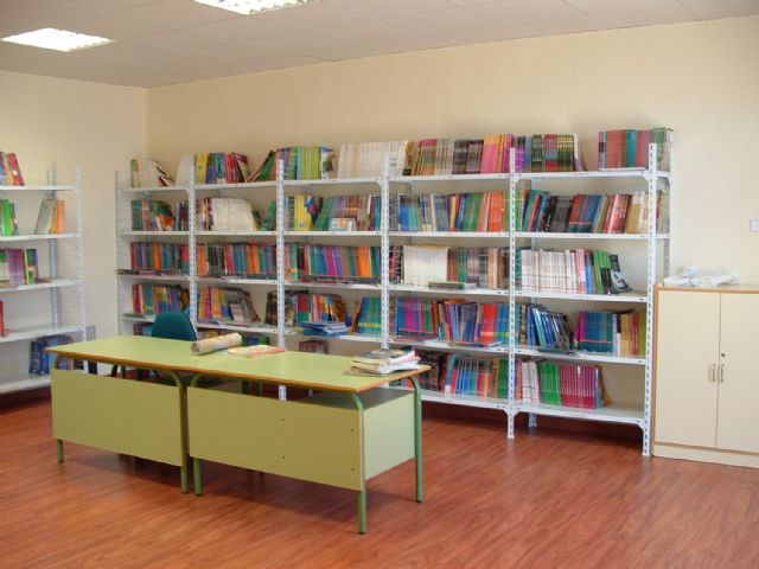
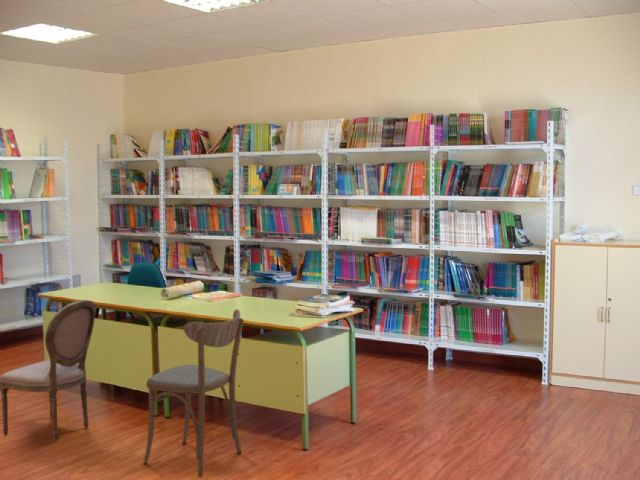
+ dining chair (196, 386)
+ dining chair (49, 364)
